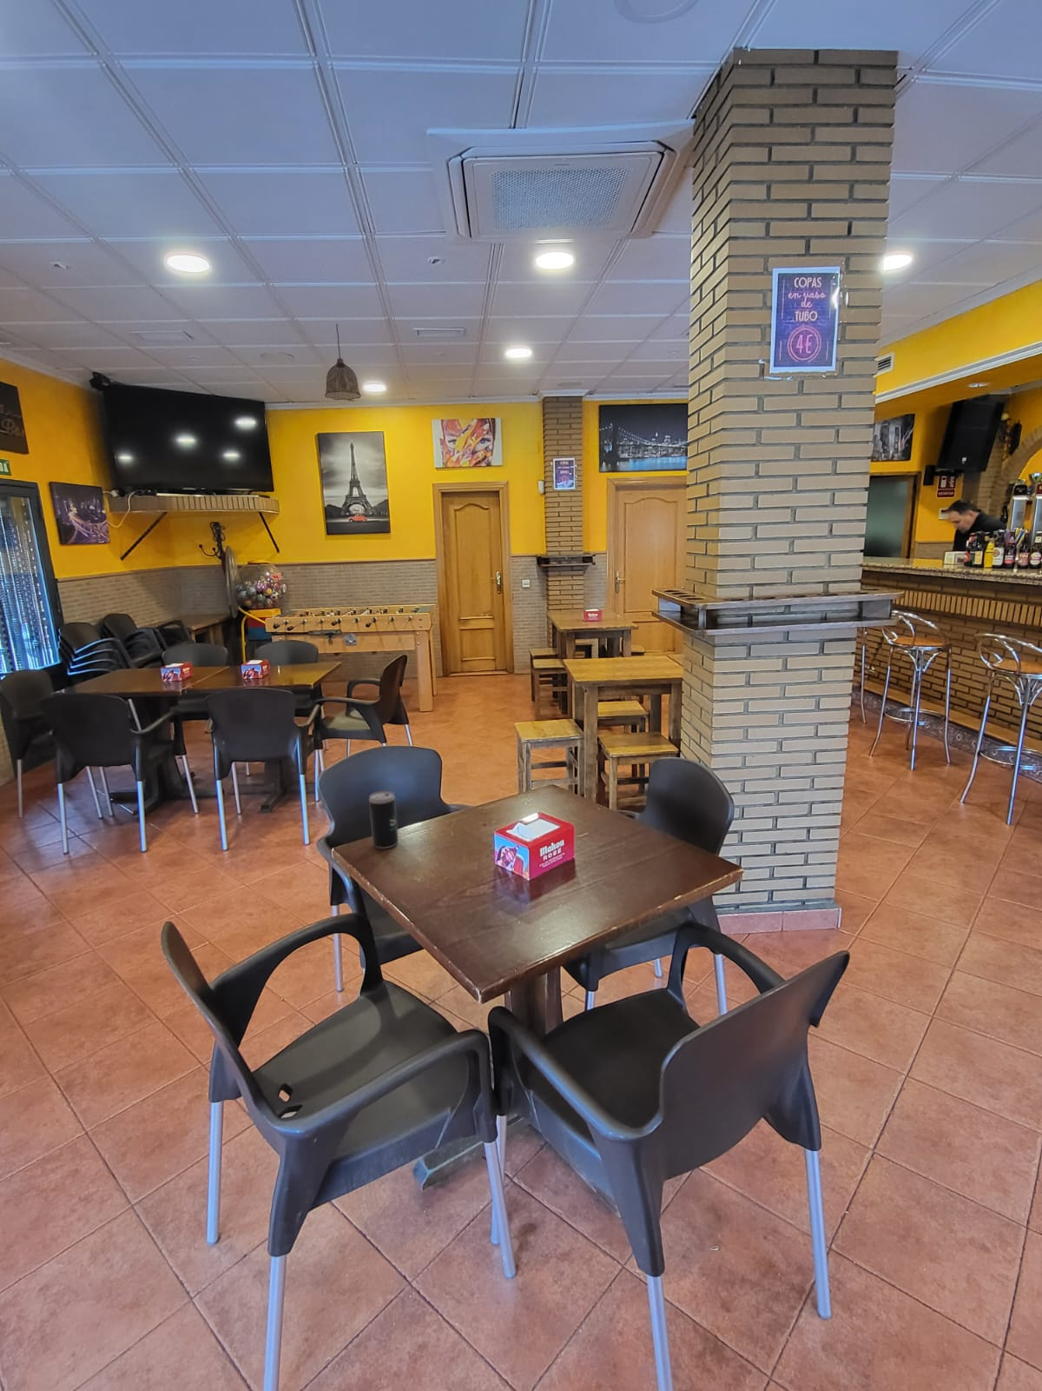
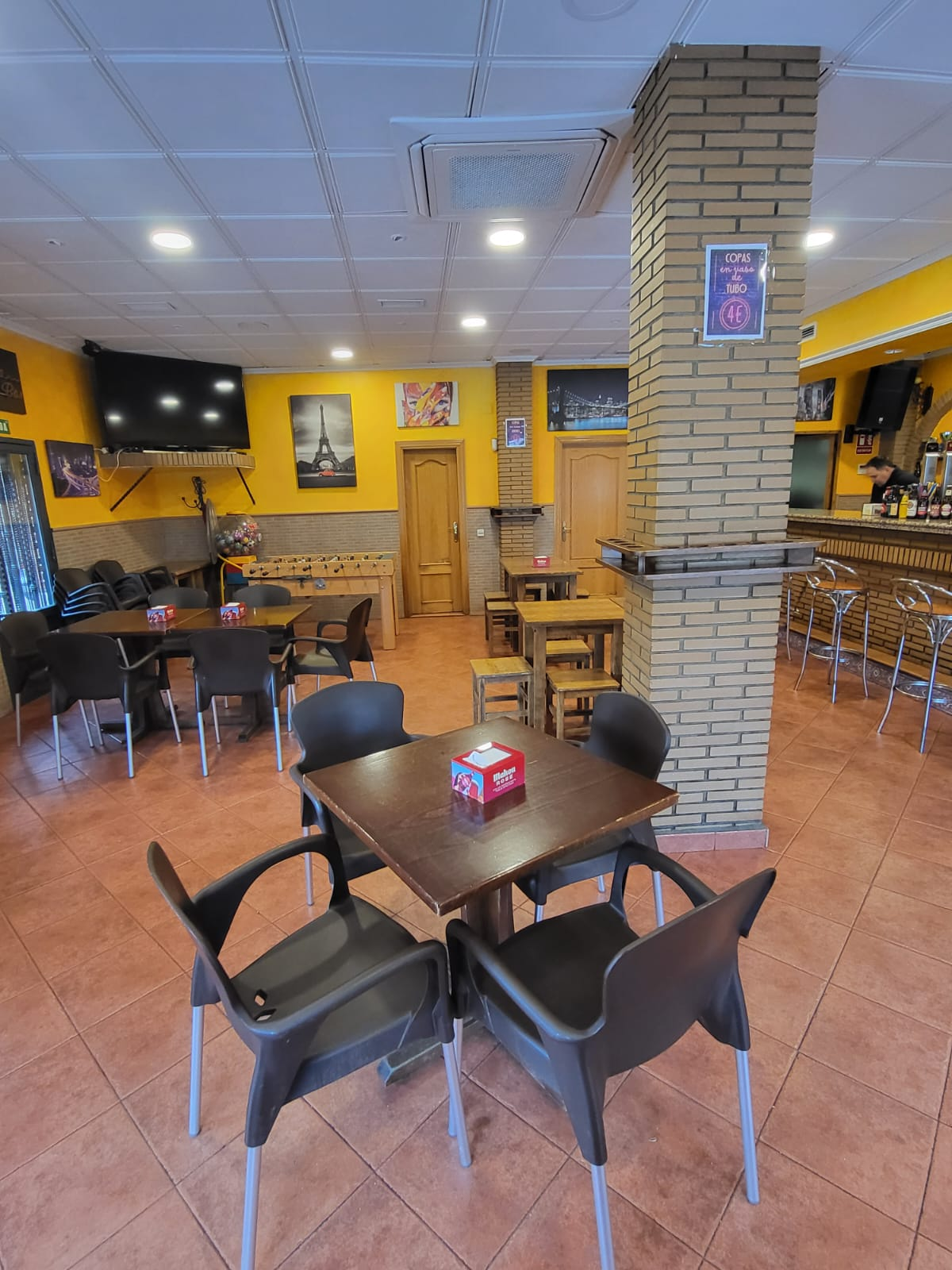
- beverage can (383, 819)
- pendant lamp (339, 360)
